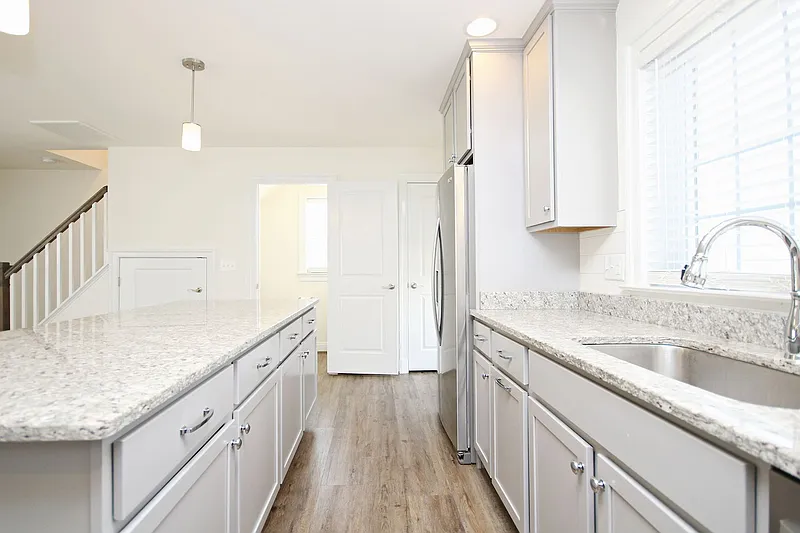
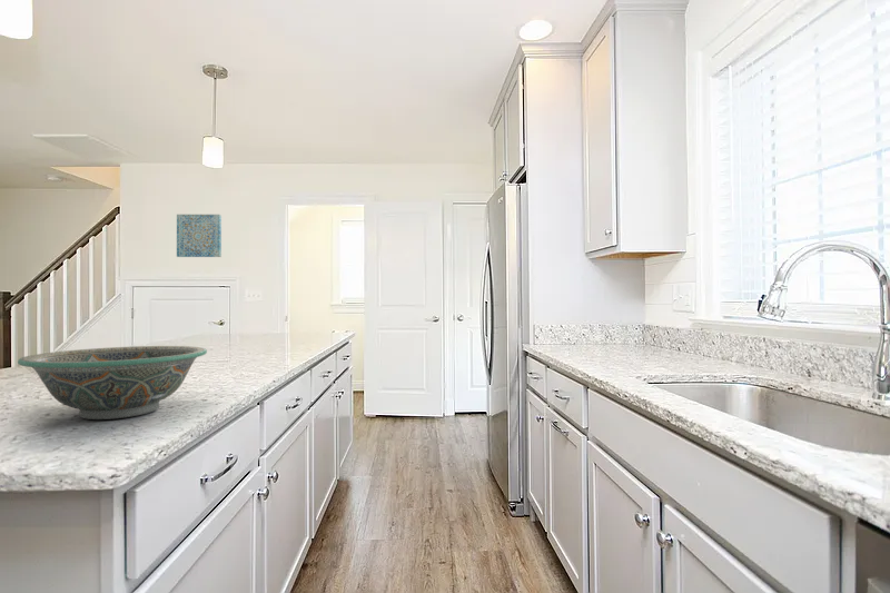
+ wall art (198, 235)
+ decorative bowl (120, 382)
